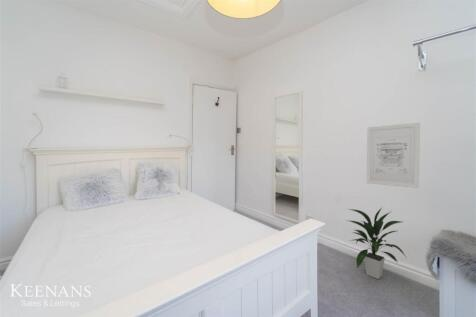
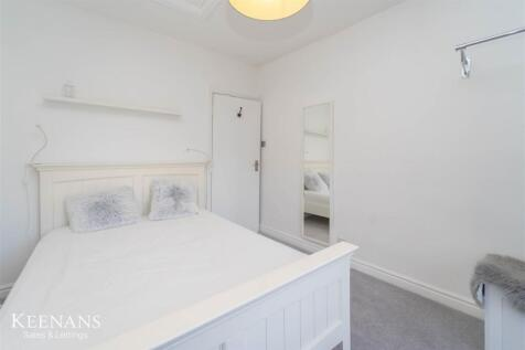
- wall art (391, 155)
- indoor plant (372, 240)
